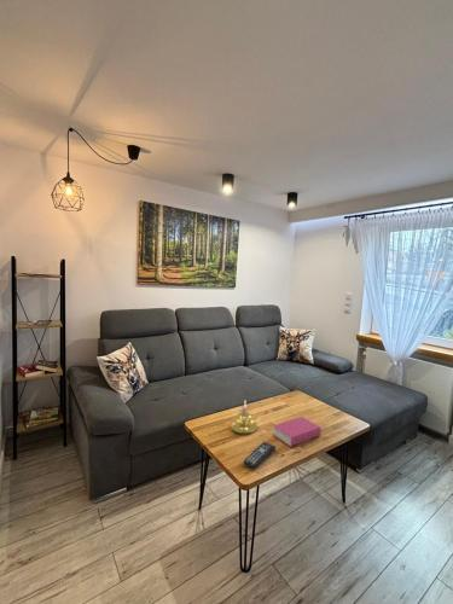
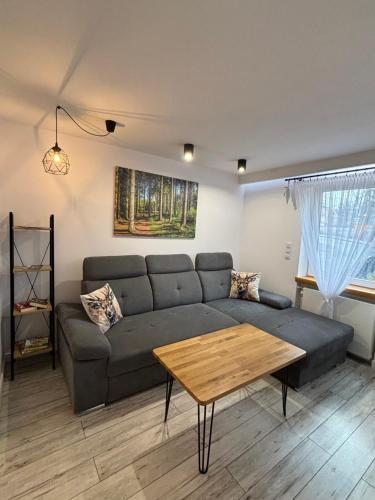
- candle holder (243, 414)
- book (296, 430)
- remote control (260, 453)
